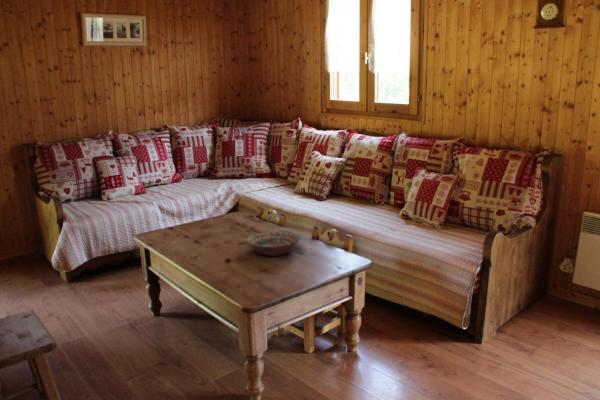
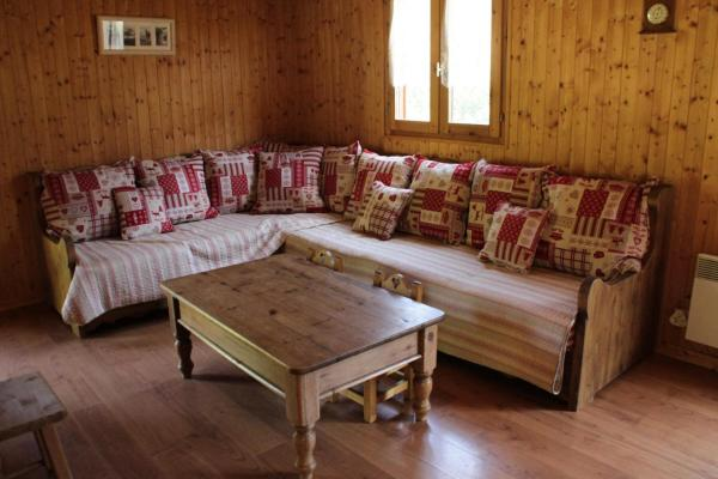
- decorative bowl (273, 245)
